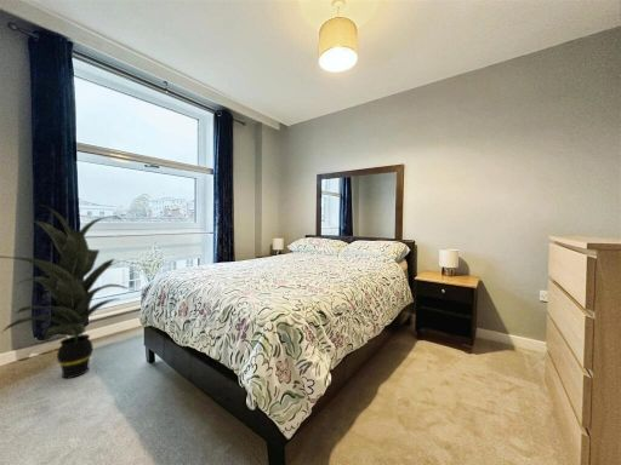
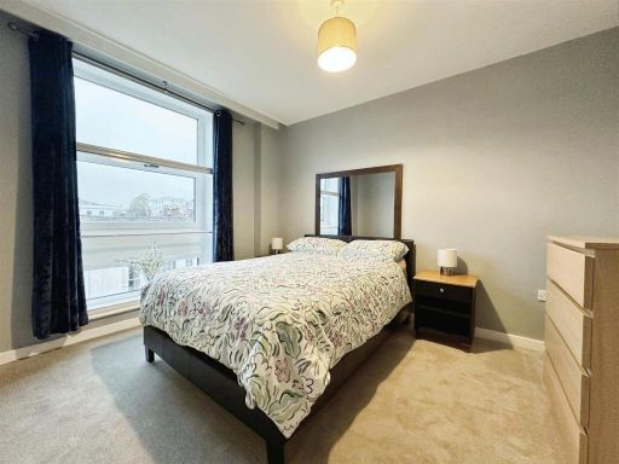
- indoor plant (65, 289)
